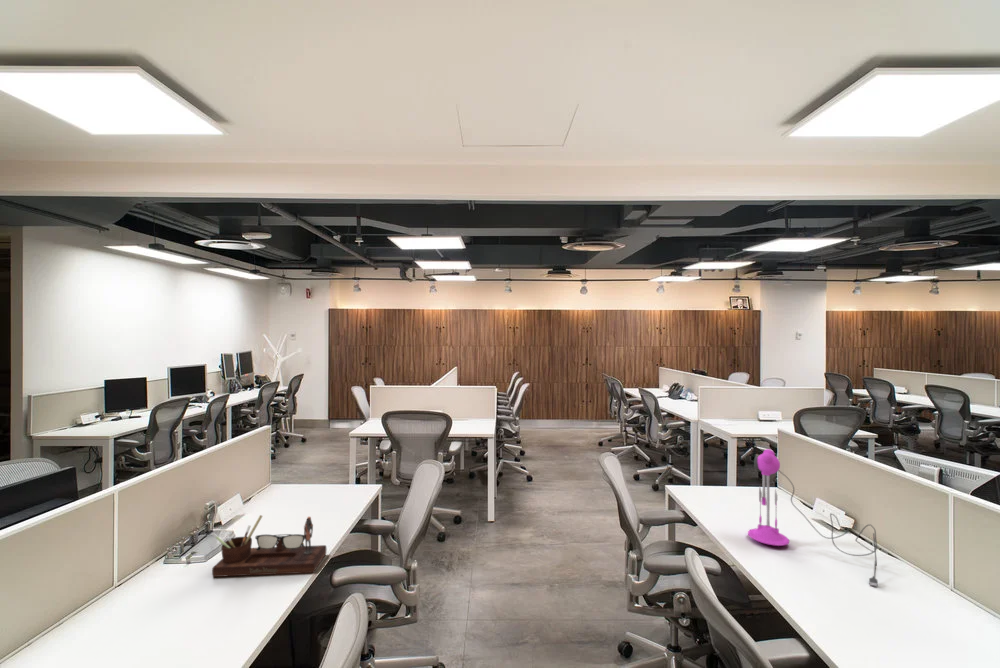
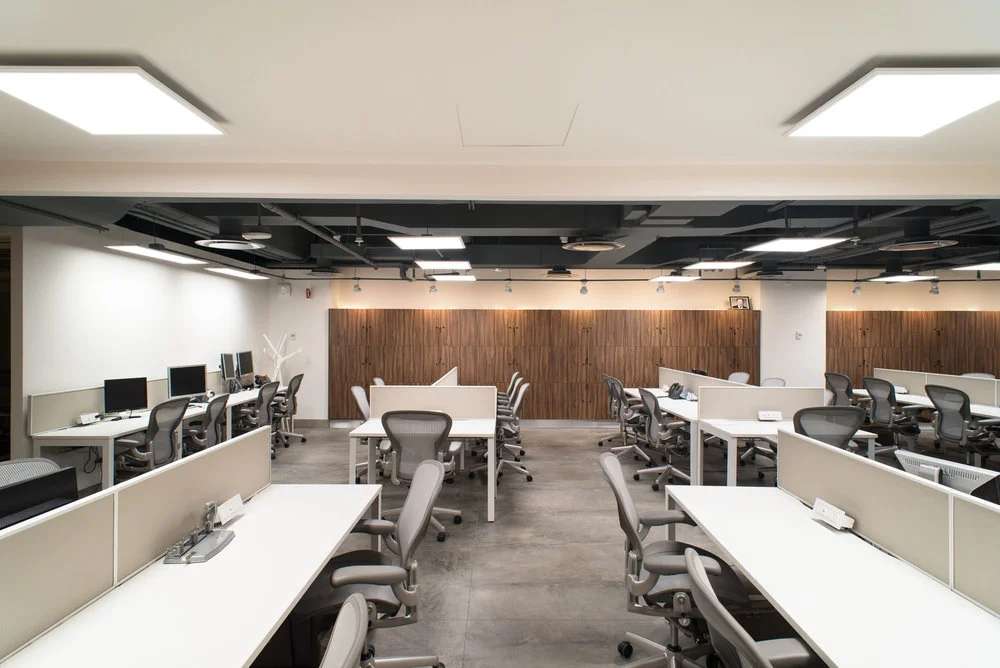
- desk lamp (801, 512)
- desk organizer (268, 541)
